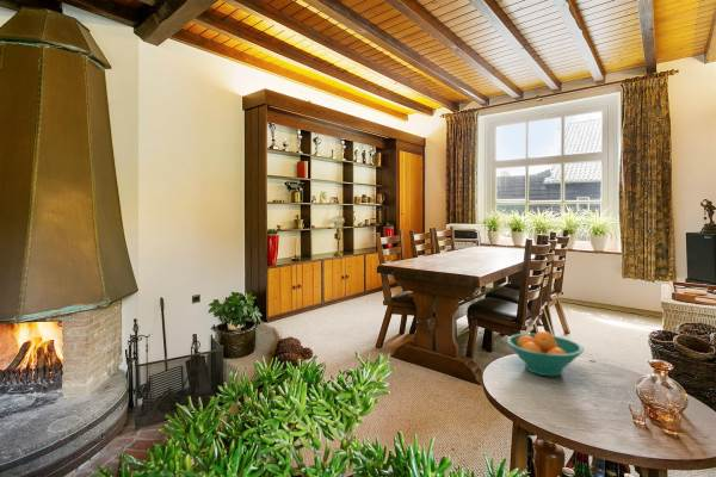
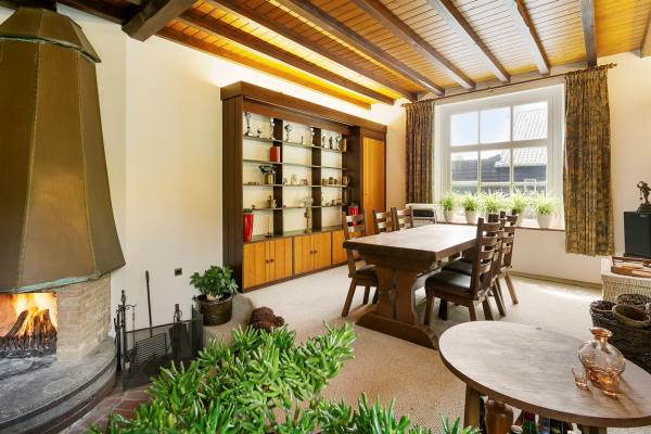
- fruit bowl (543, 351)
